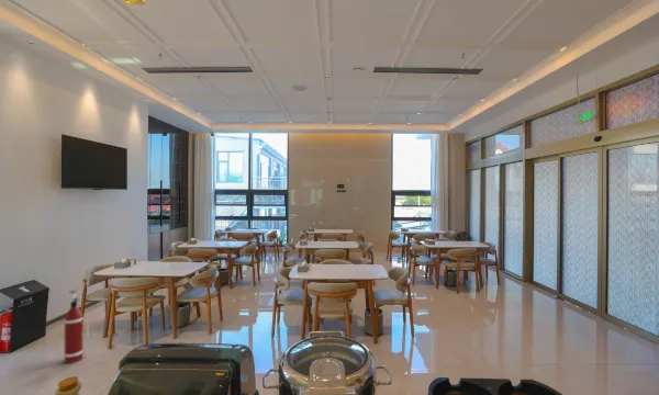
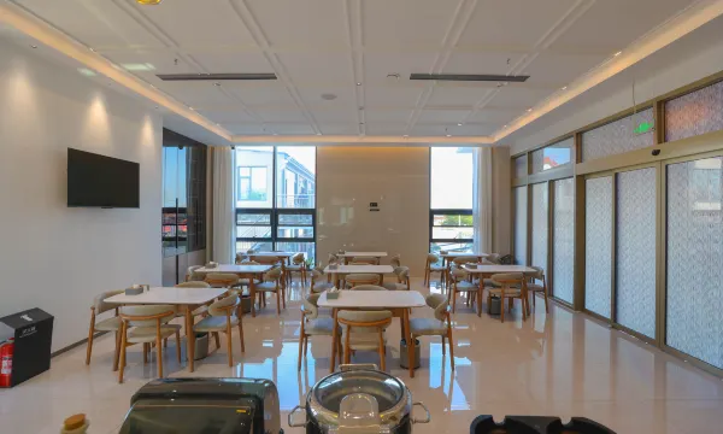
- fire extinguisher (77, 325)
